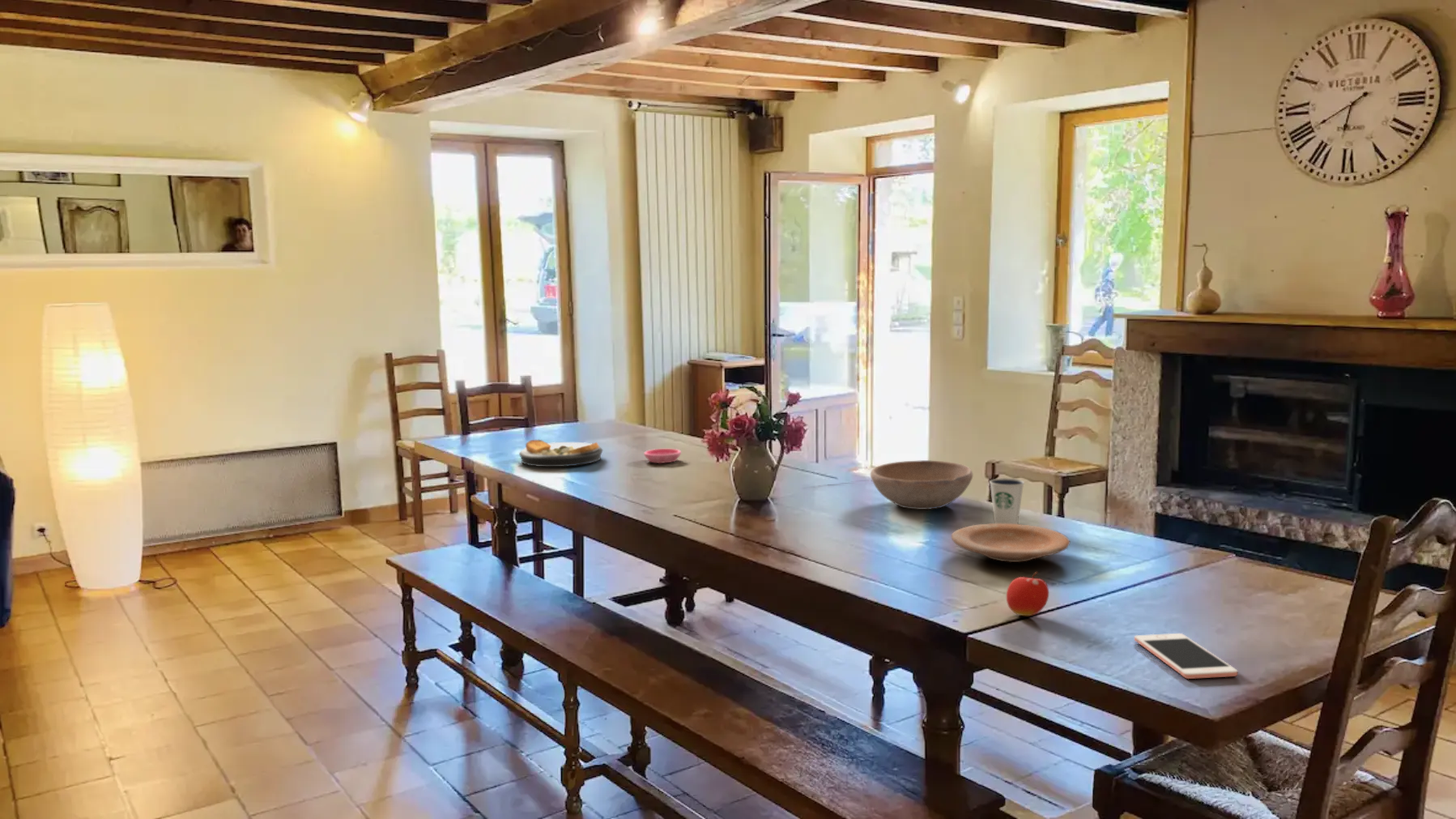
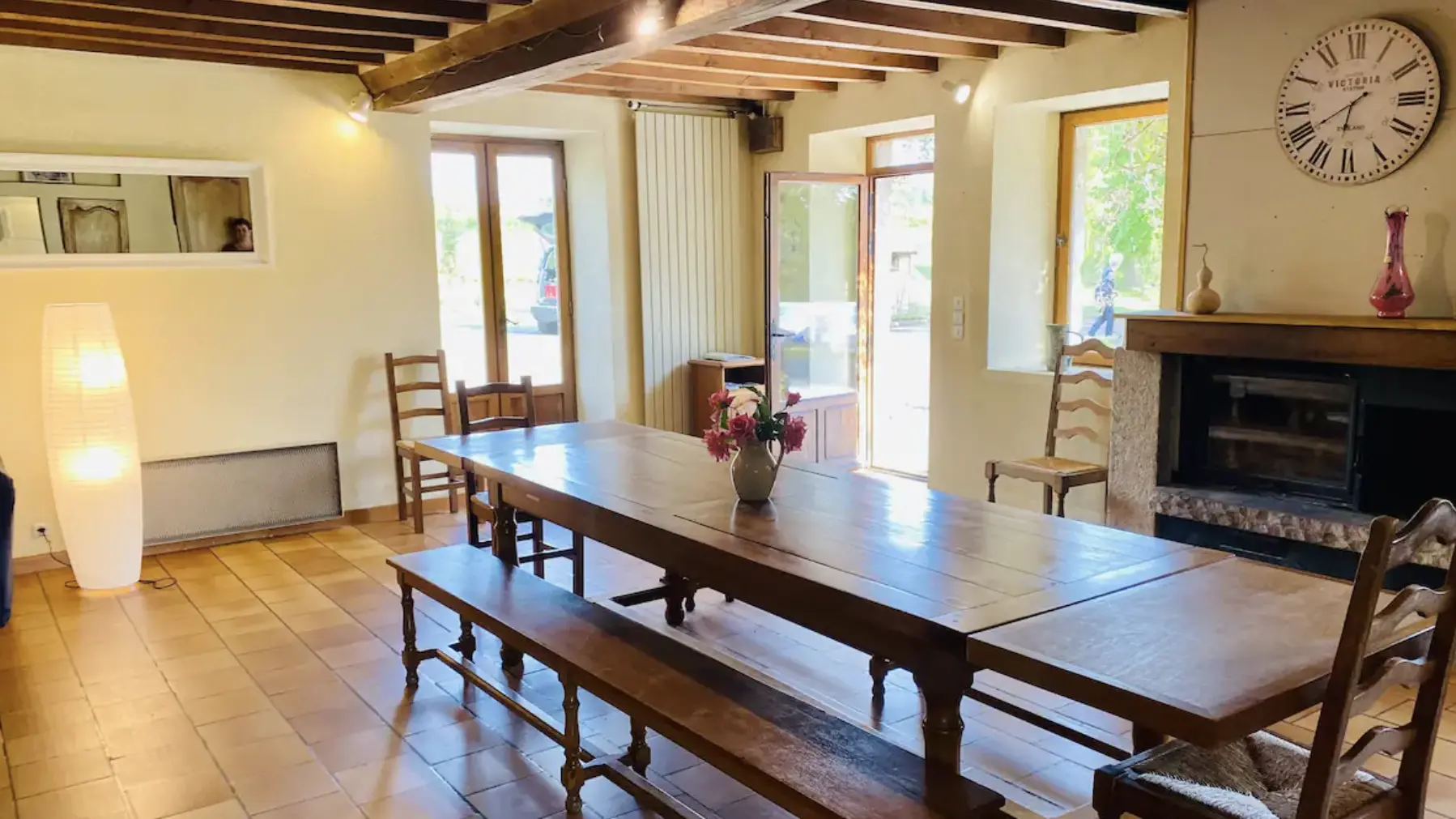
- cell phone (1183, 655)
- saucer (662, 455)
- fruit (1026, 594)
- plate (1009, 546)
- plate (561, 450)
- bowl (921, 486)
- dixie cup (1006, 502)
